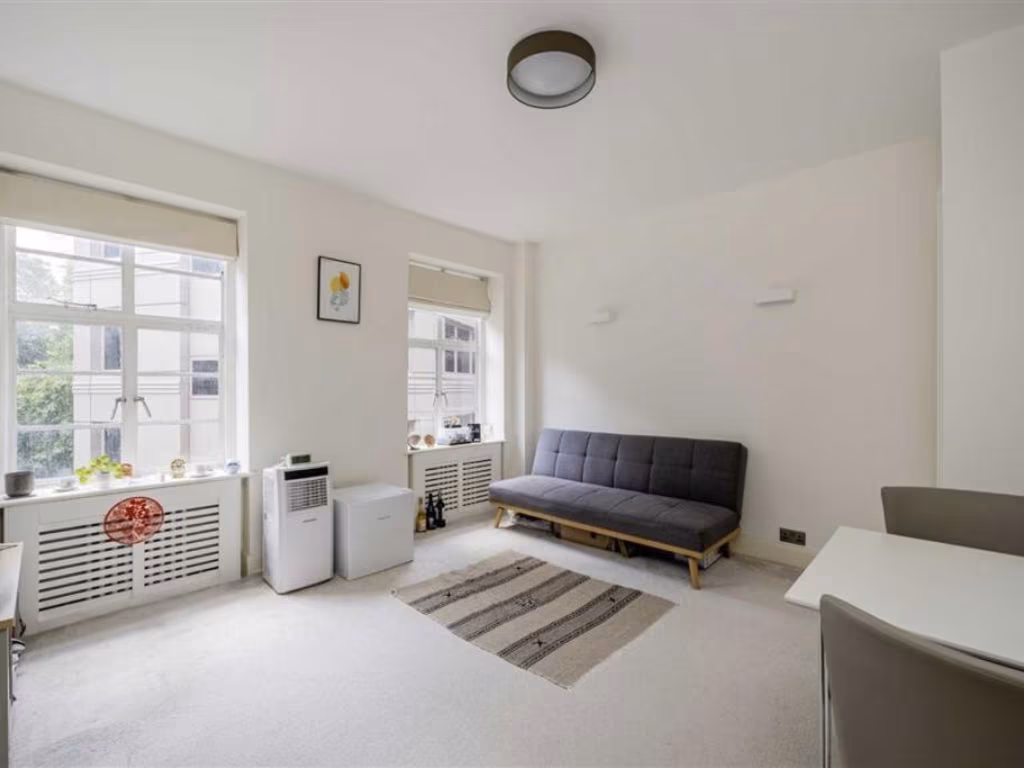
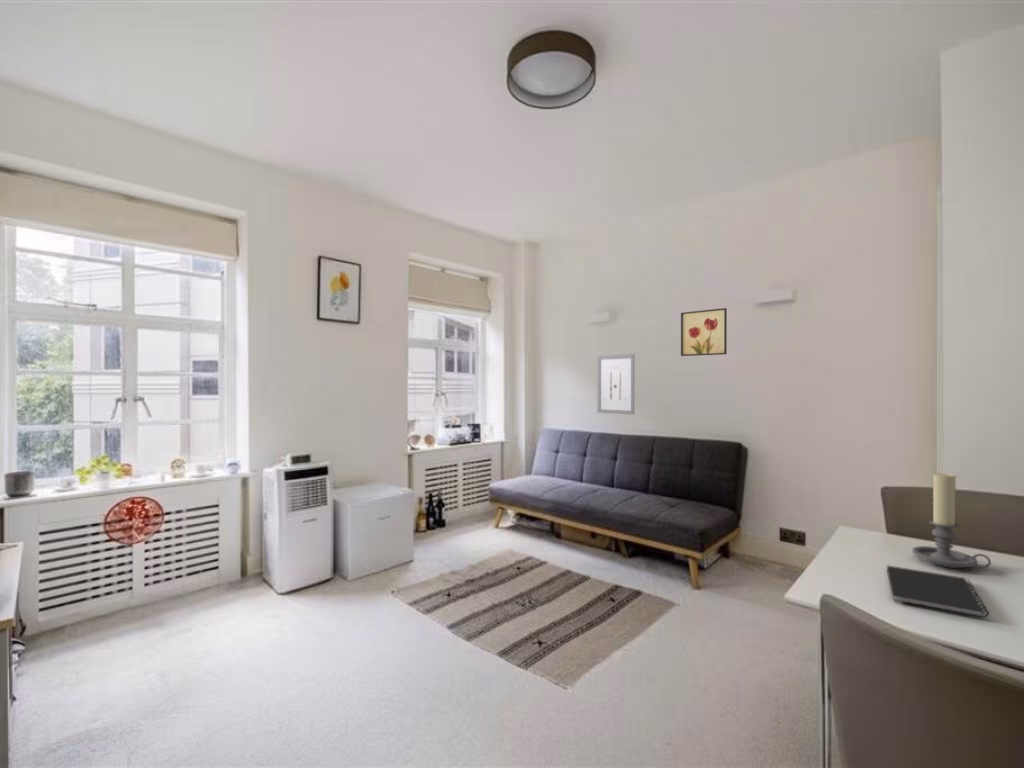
+ notebook (932, 588)
+ wall art (703, 333)
+ candle holder (950, 518)
+ wall art (615, 384)
